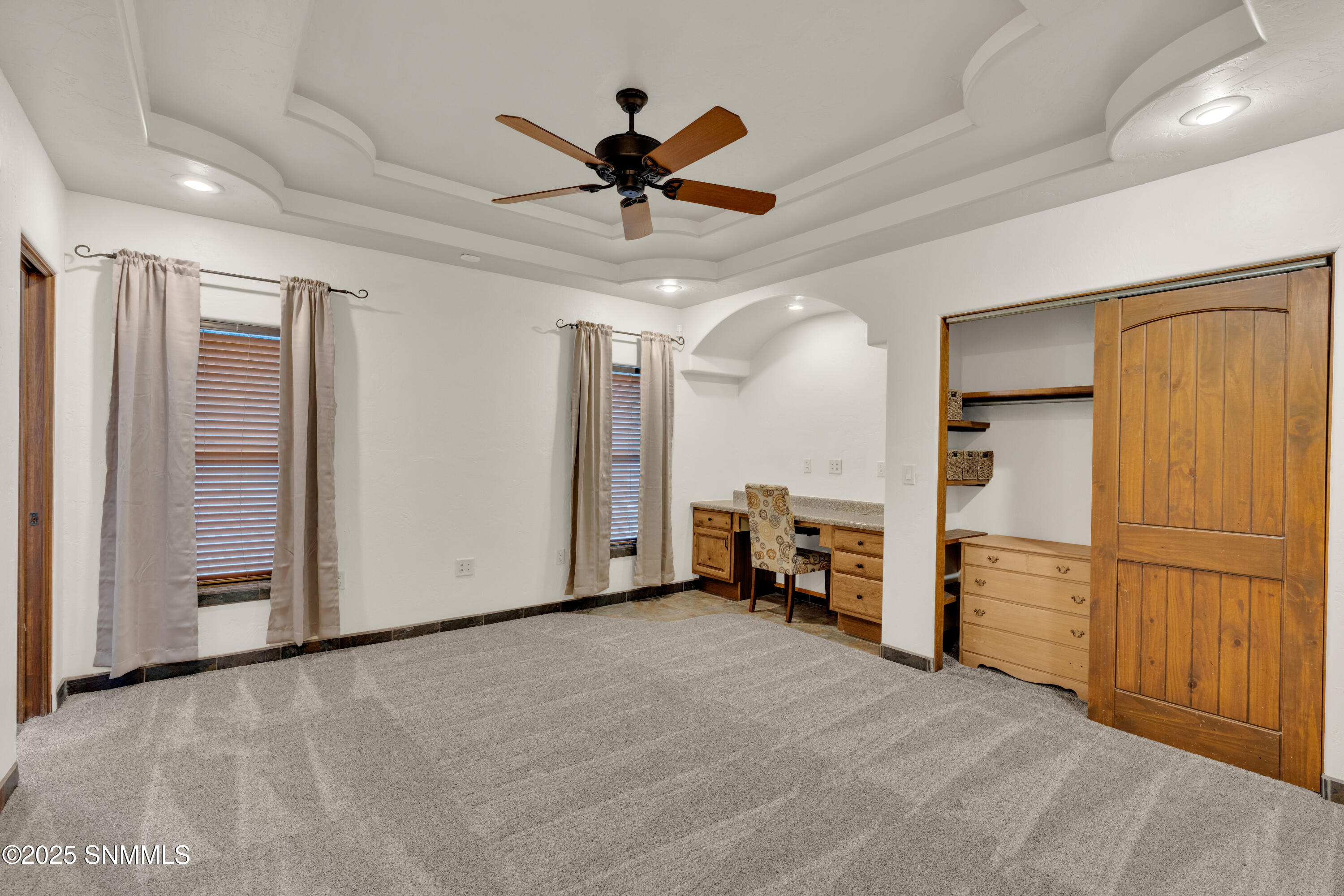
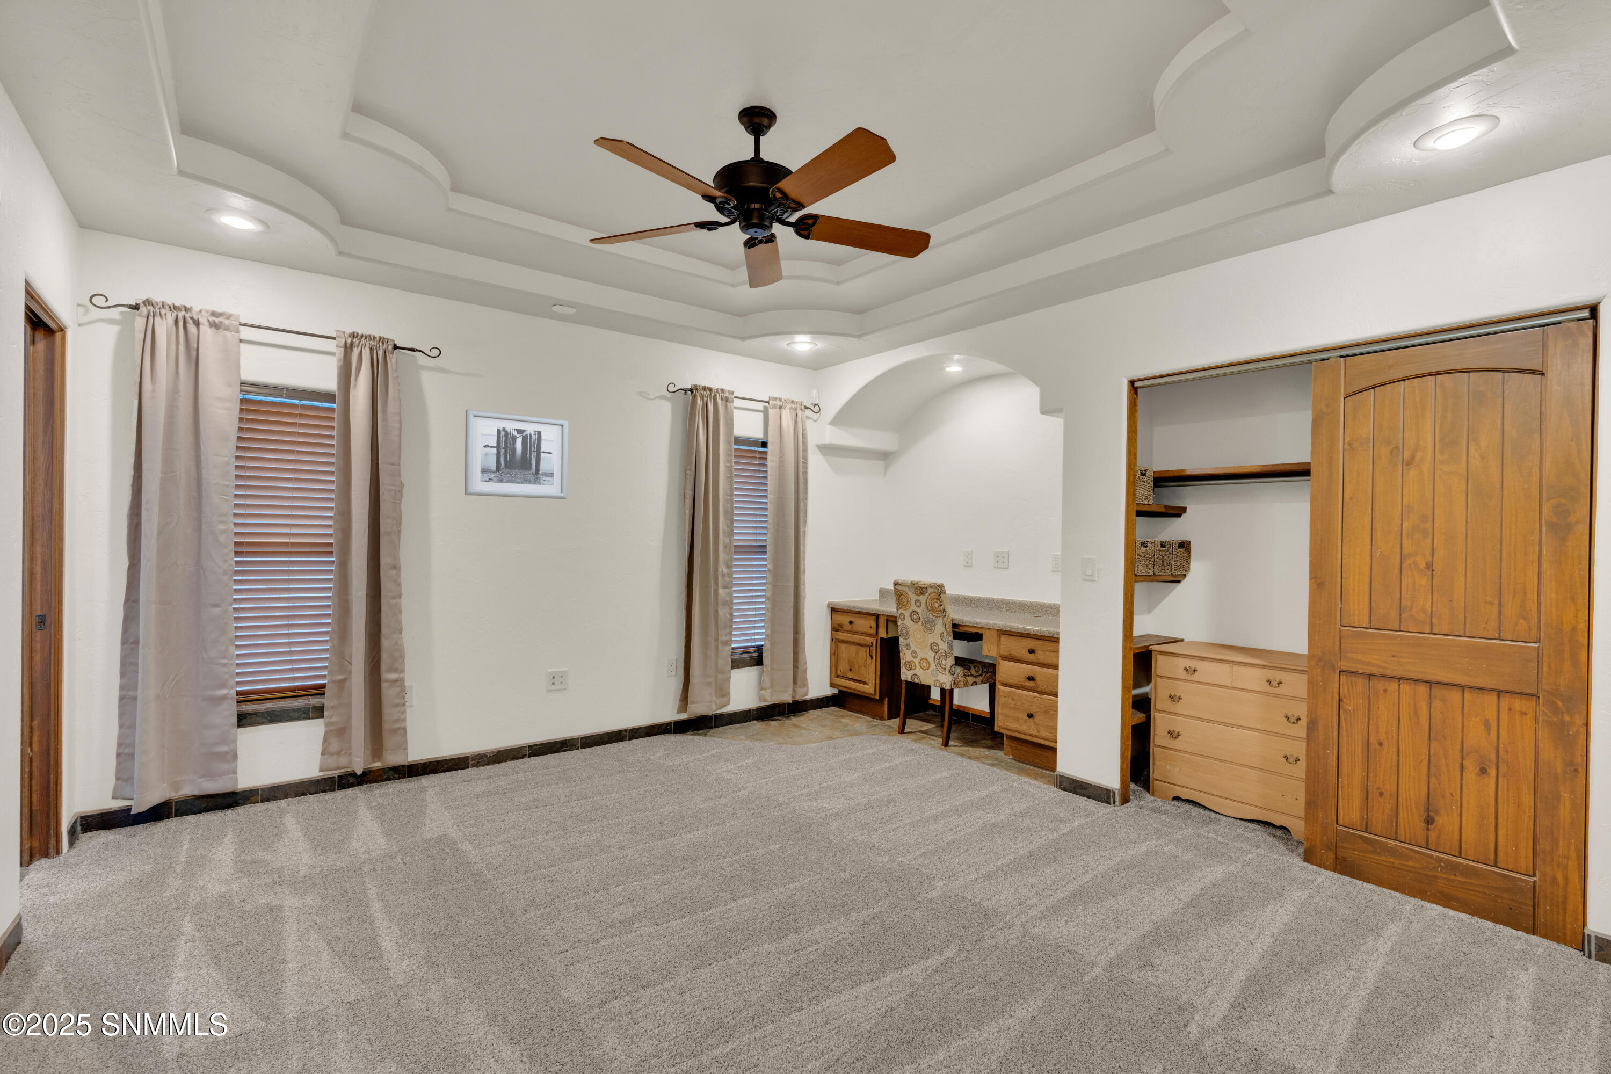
+ wall art (518, 455)
